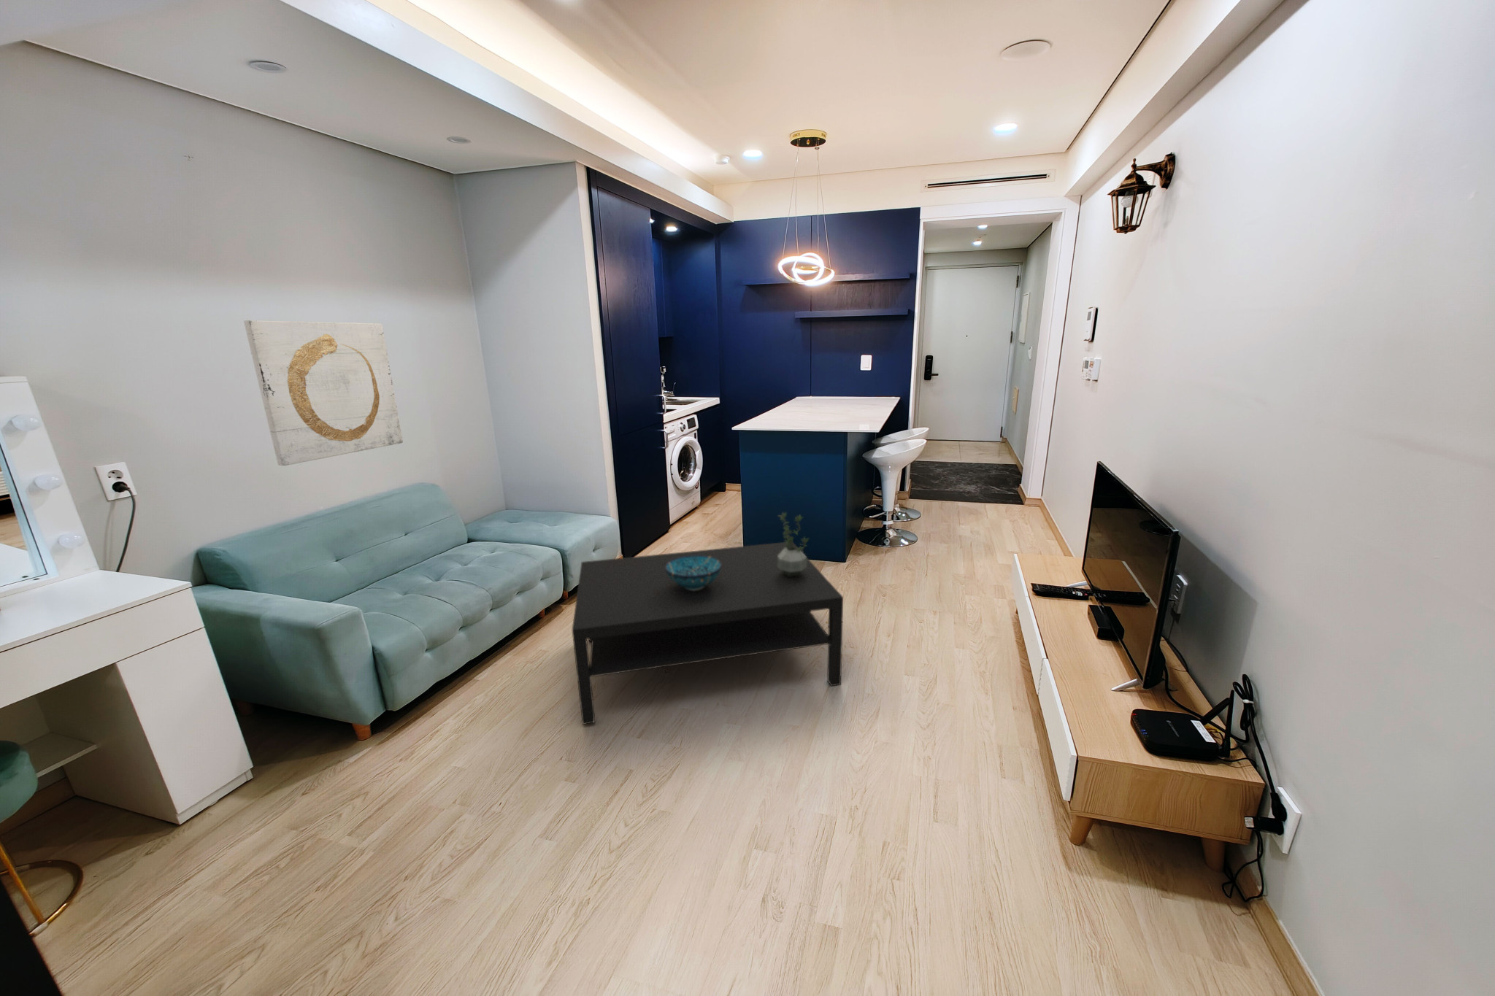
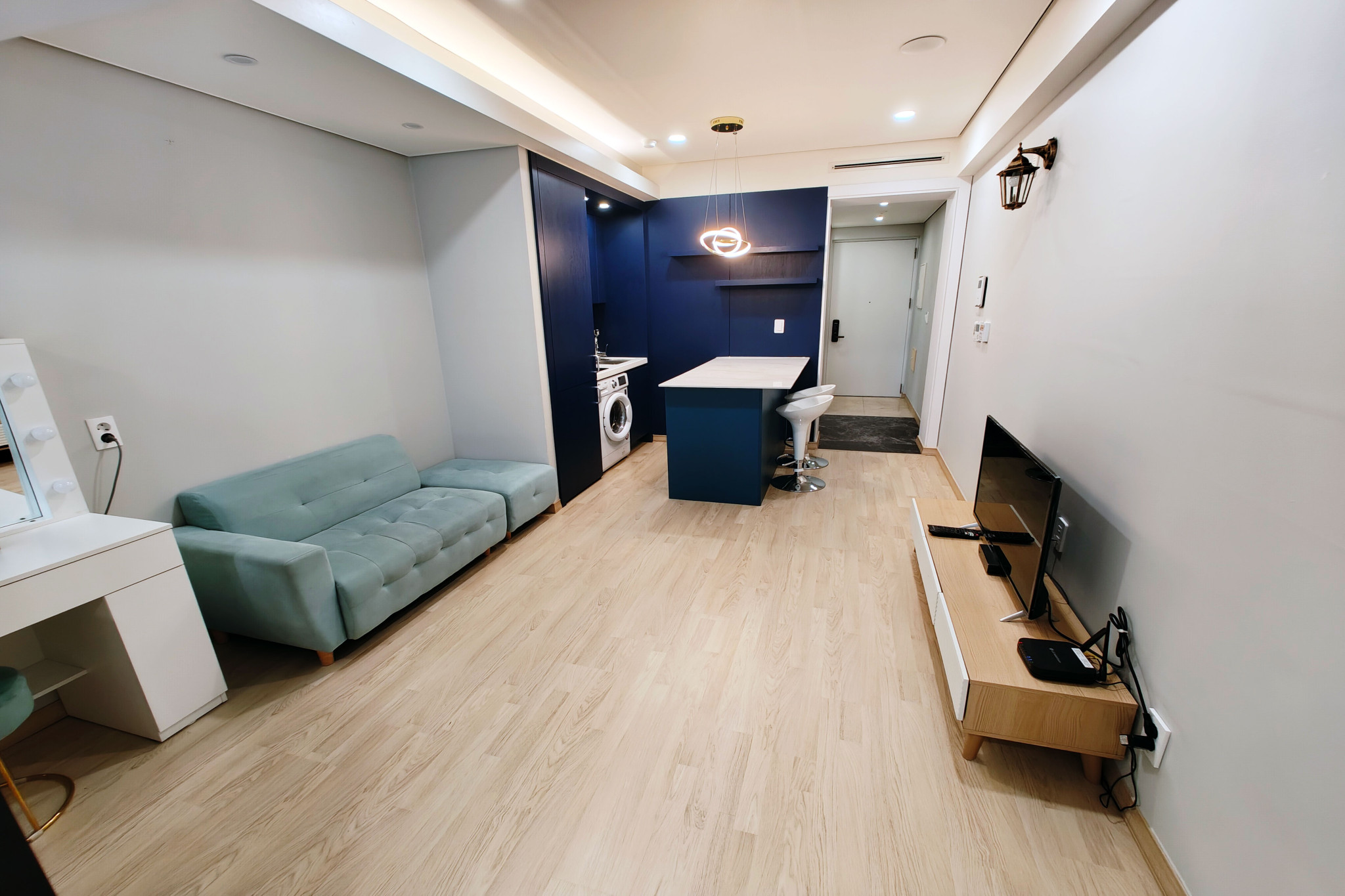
- potted plant (793, 544)
- wall art (332, 389)
- coffee table (702, 619)
- decorative bowl (694, 575)
